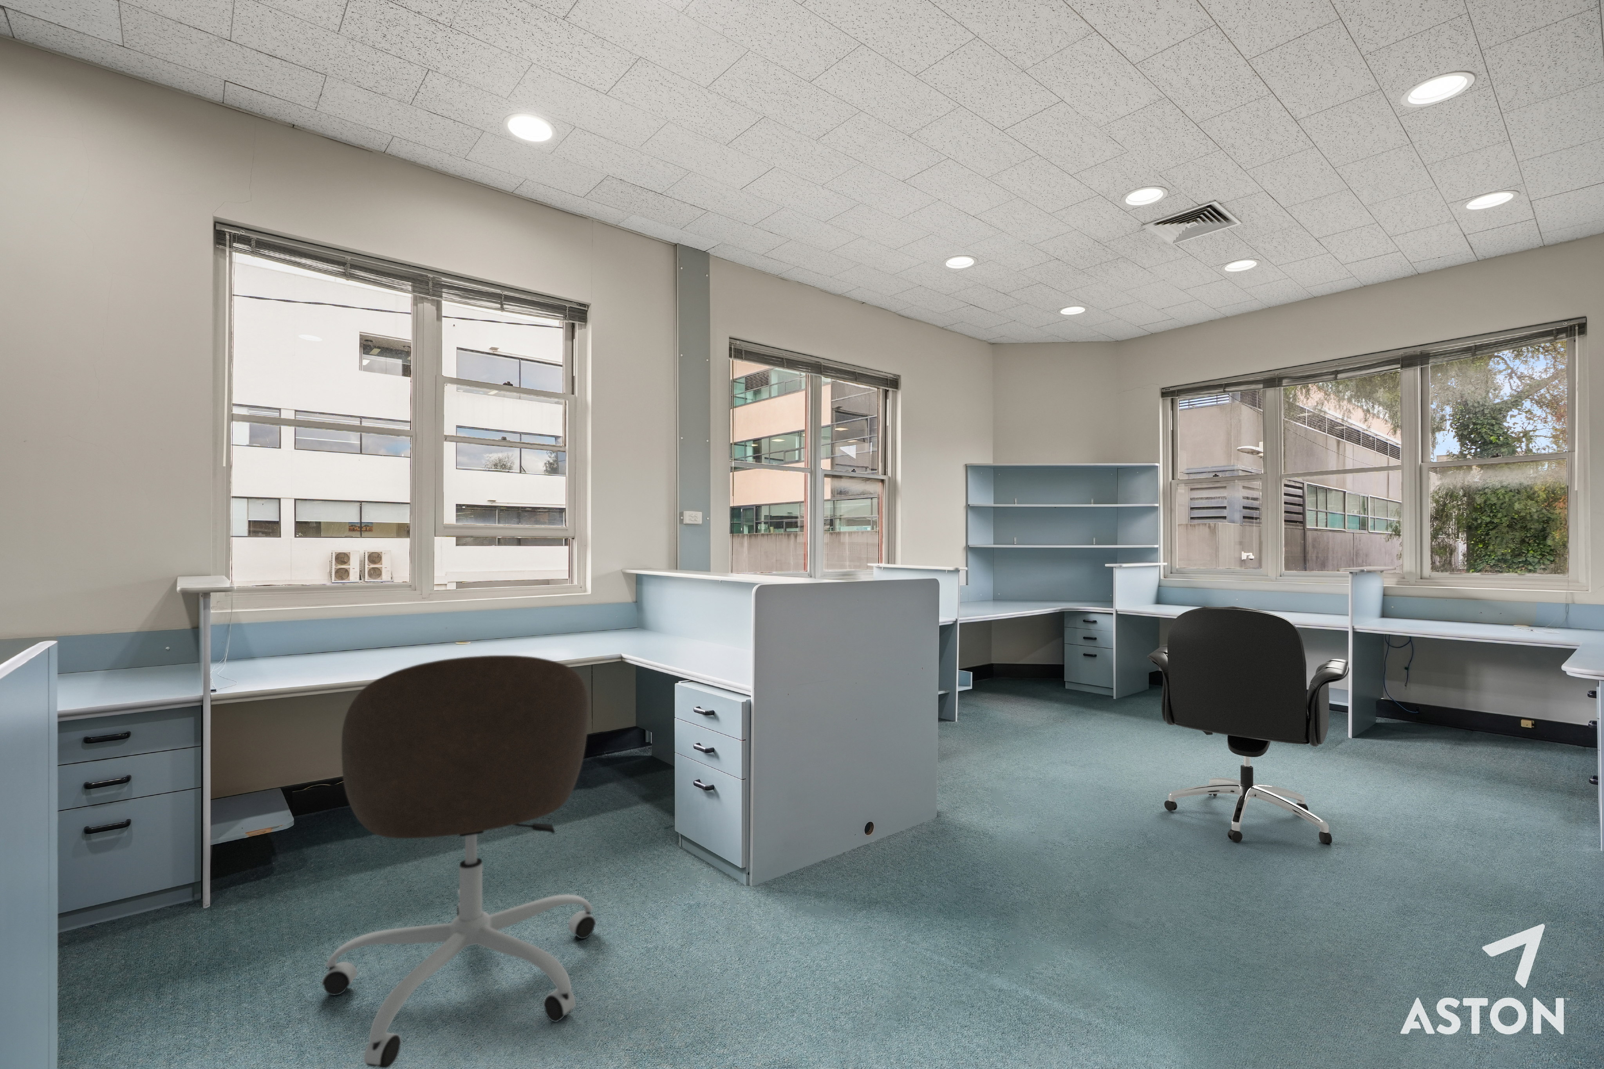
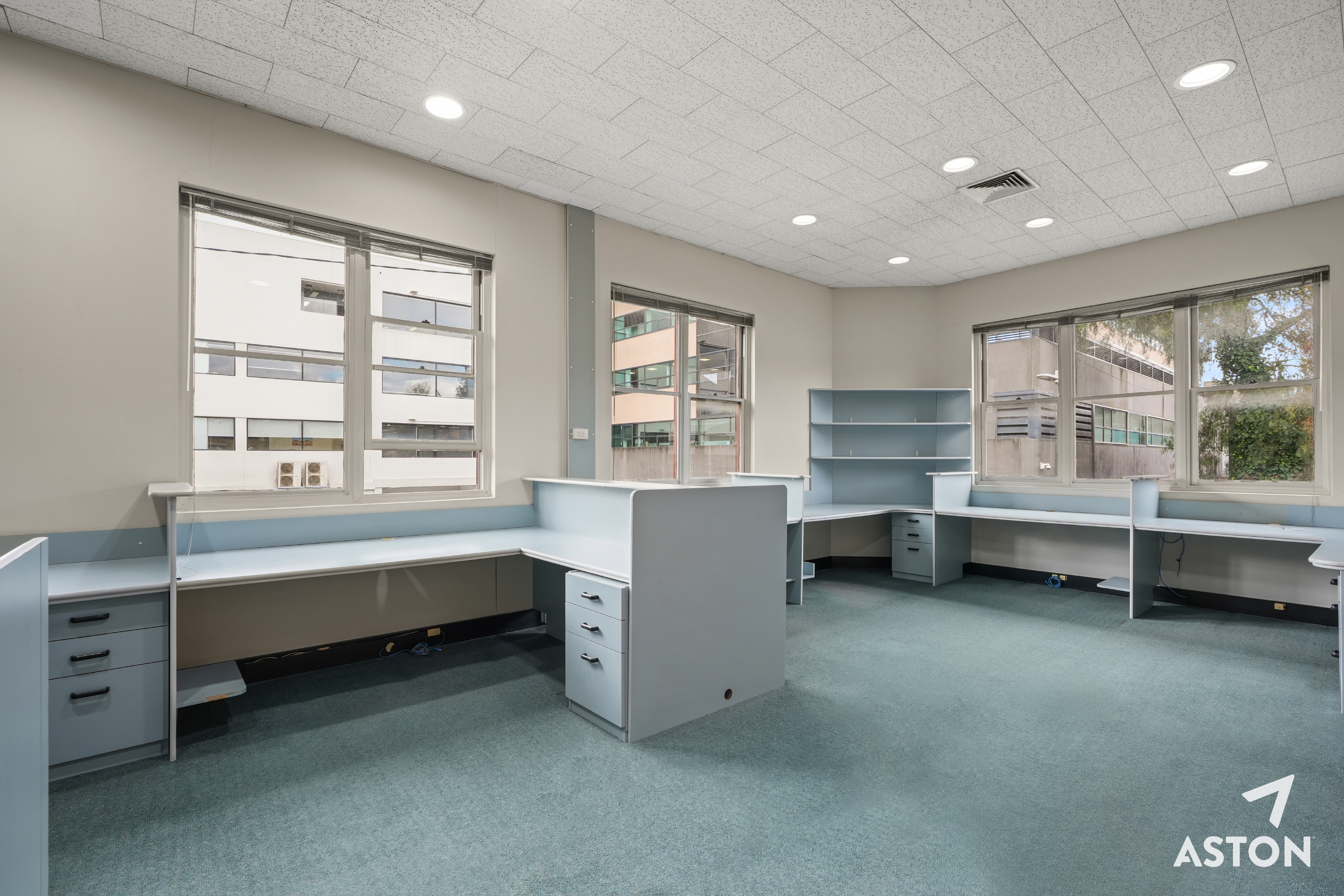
- office chair (1245, 712)
- office chair (470, 808)
